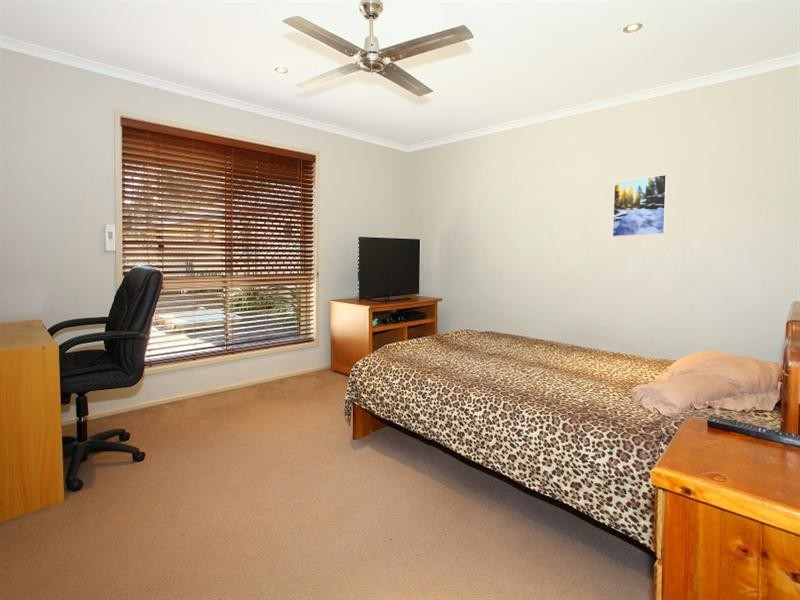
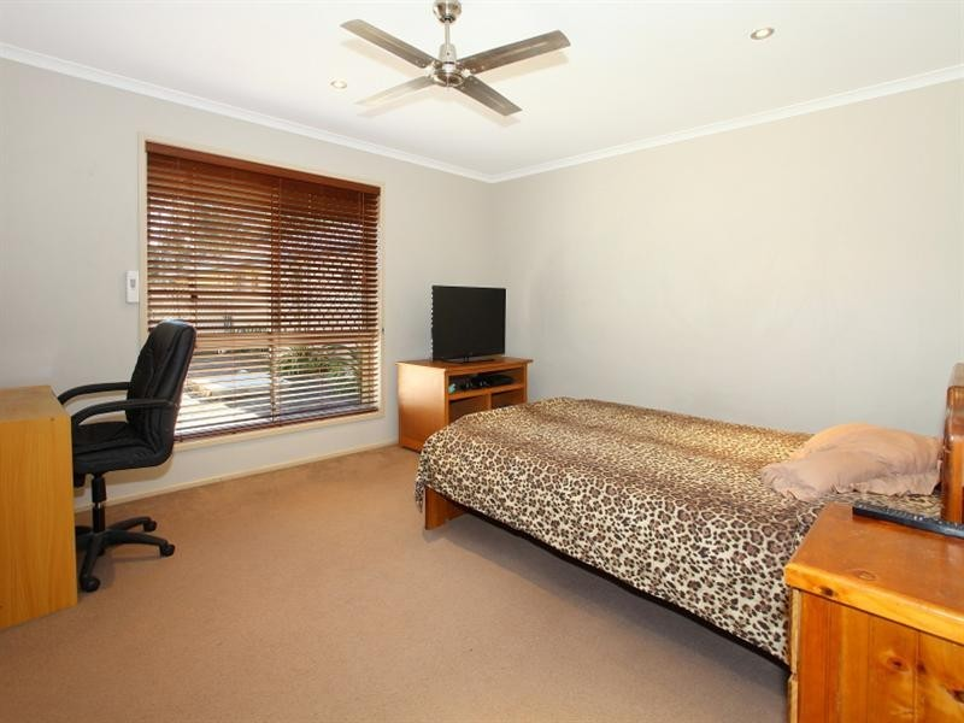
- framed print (638, 206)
